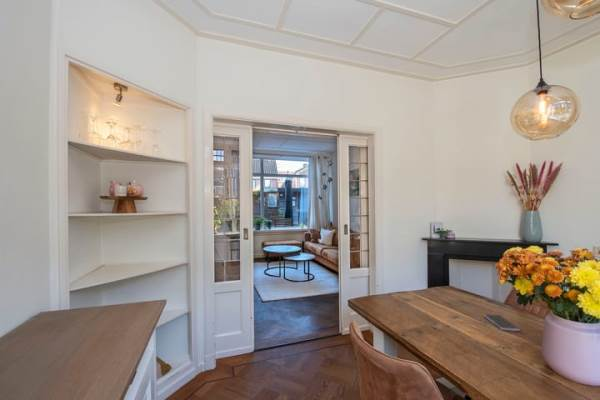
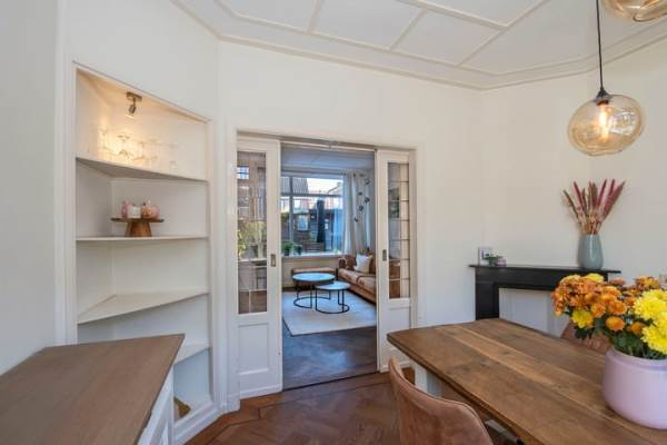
- smartphone (500, 322)
